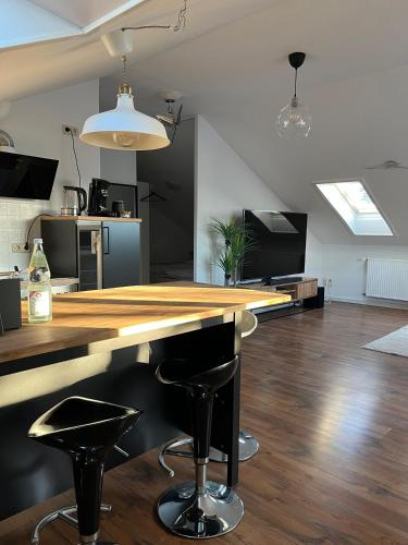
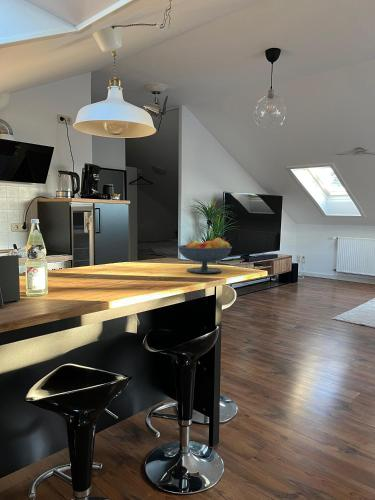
+ fruit bowl (204, 254)
